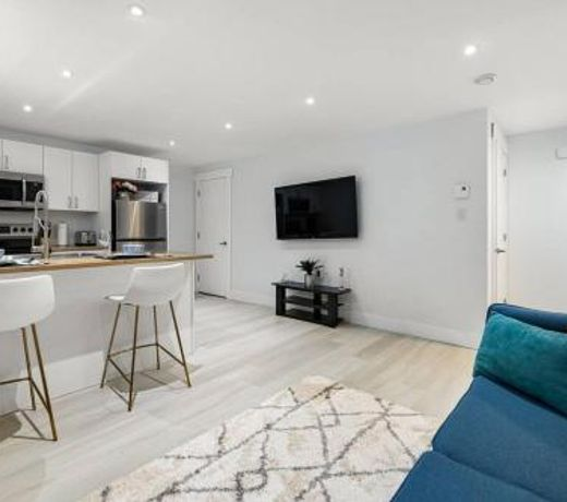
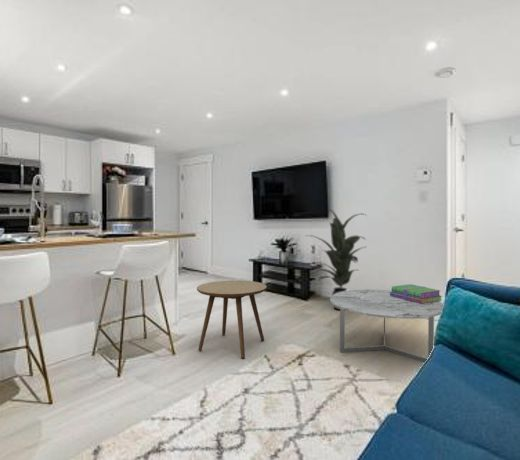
+ stack of books (415, 293)
+ coffee table (384, 325)
+ indoor plant (338, 258)
+ side table (237, 316)
